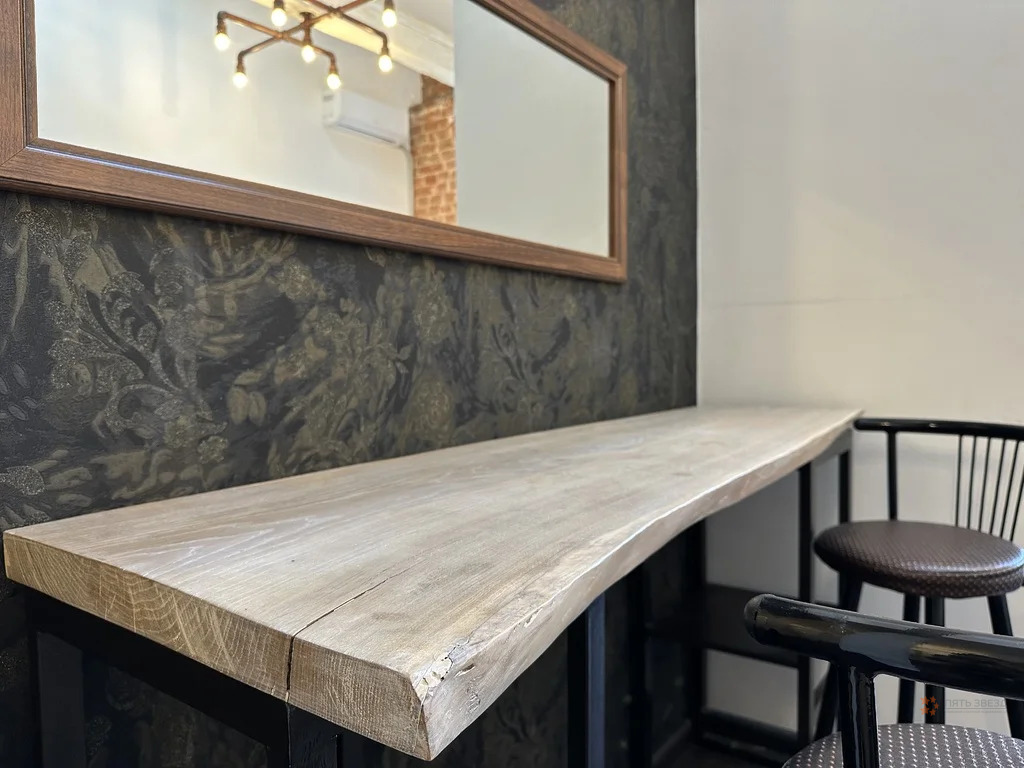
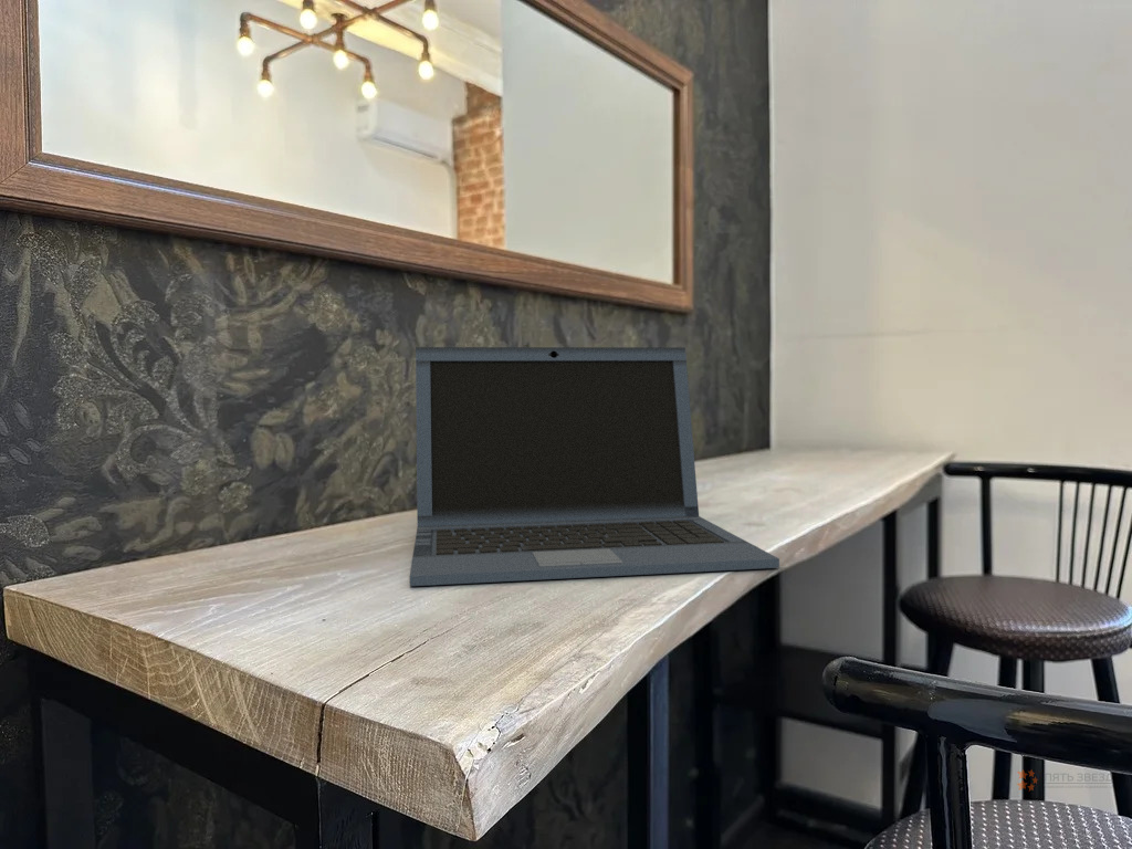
+ laptop (574, 442)
